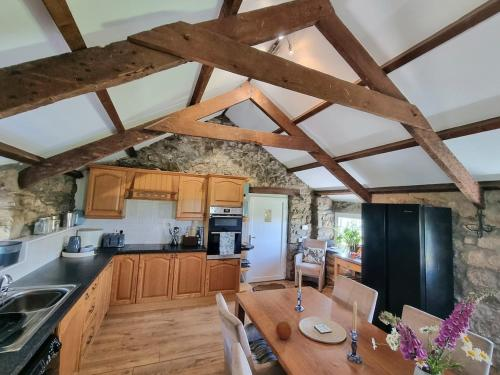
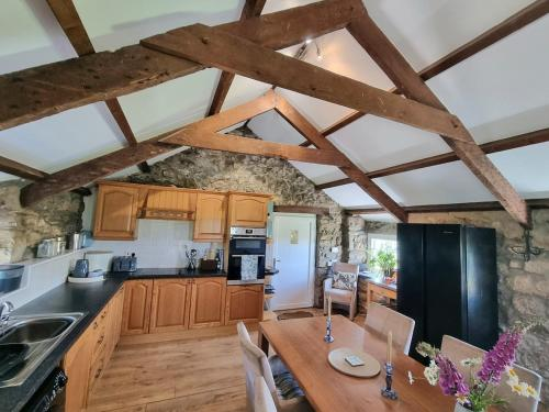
- fruit (283, 329)
